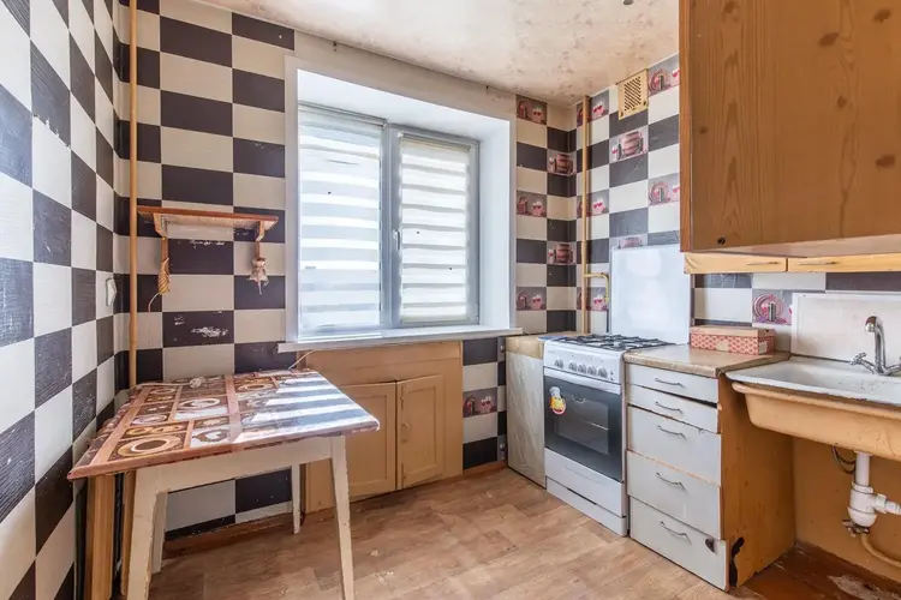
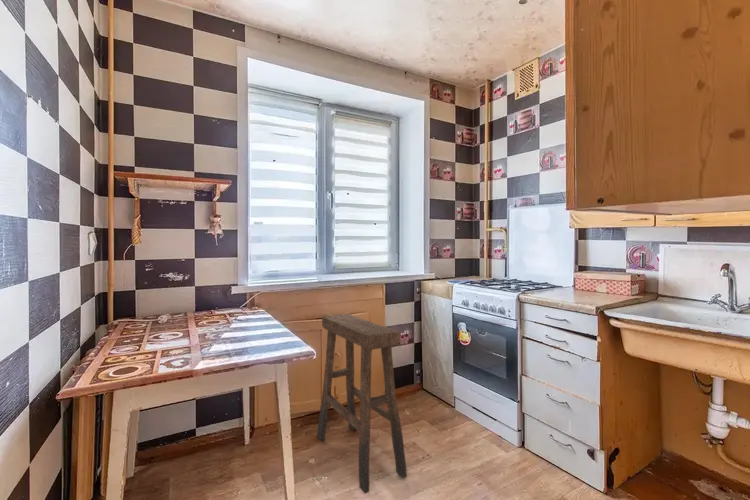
+ stool (357, 389)
